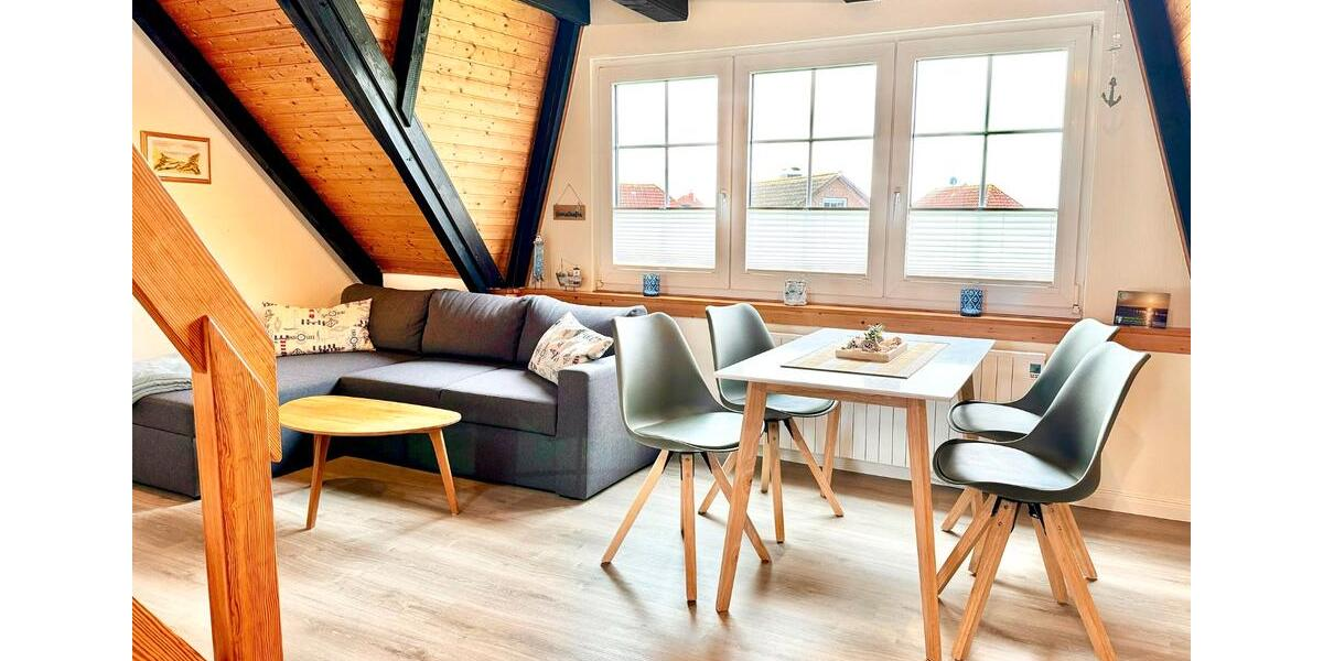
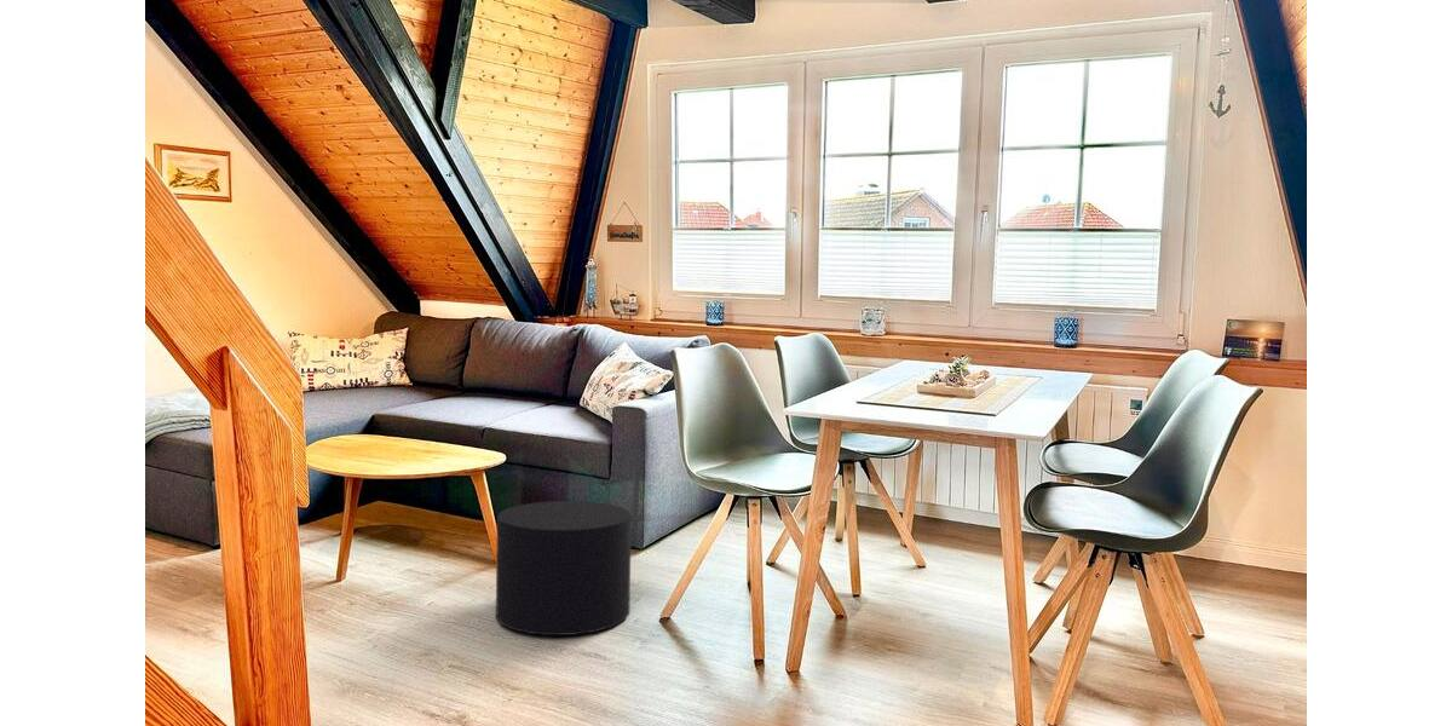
+ stool (564, 563)
